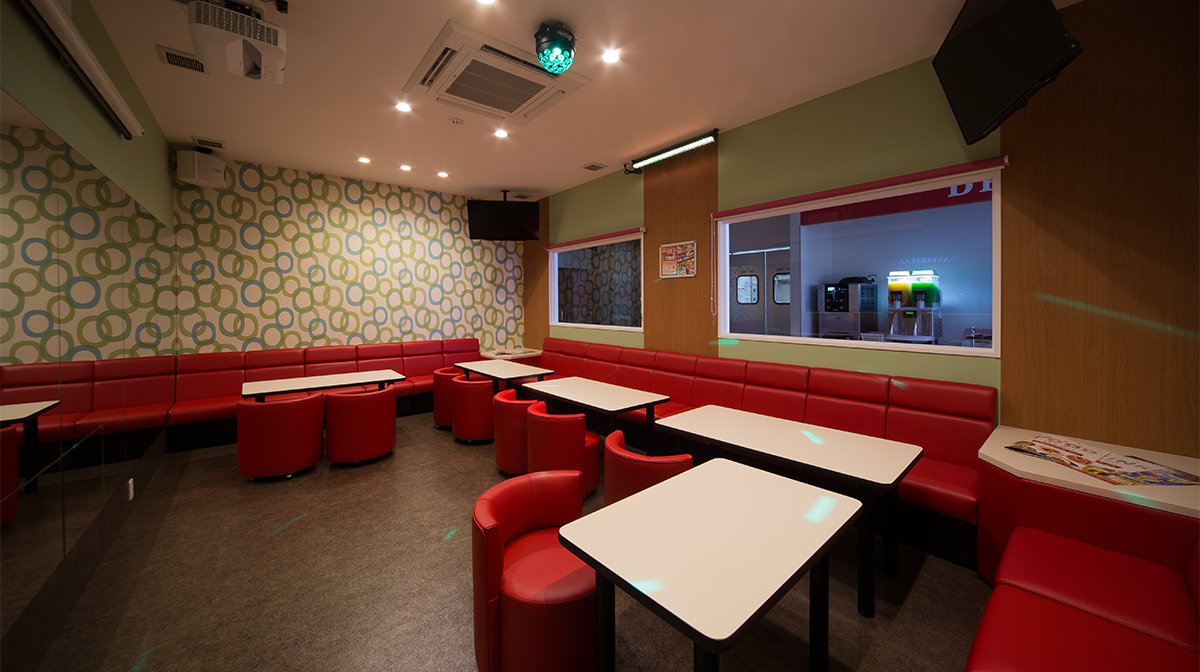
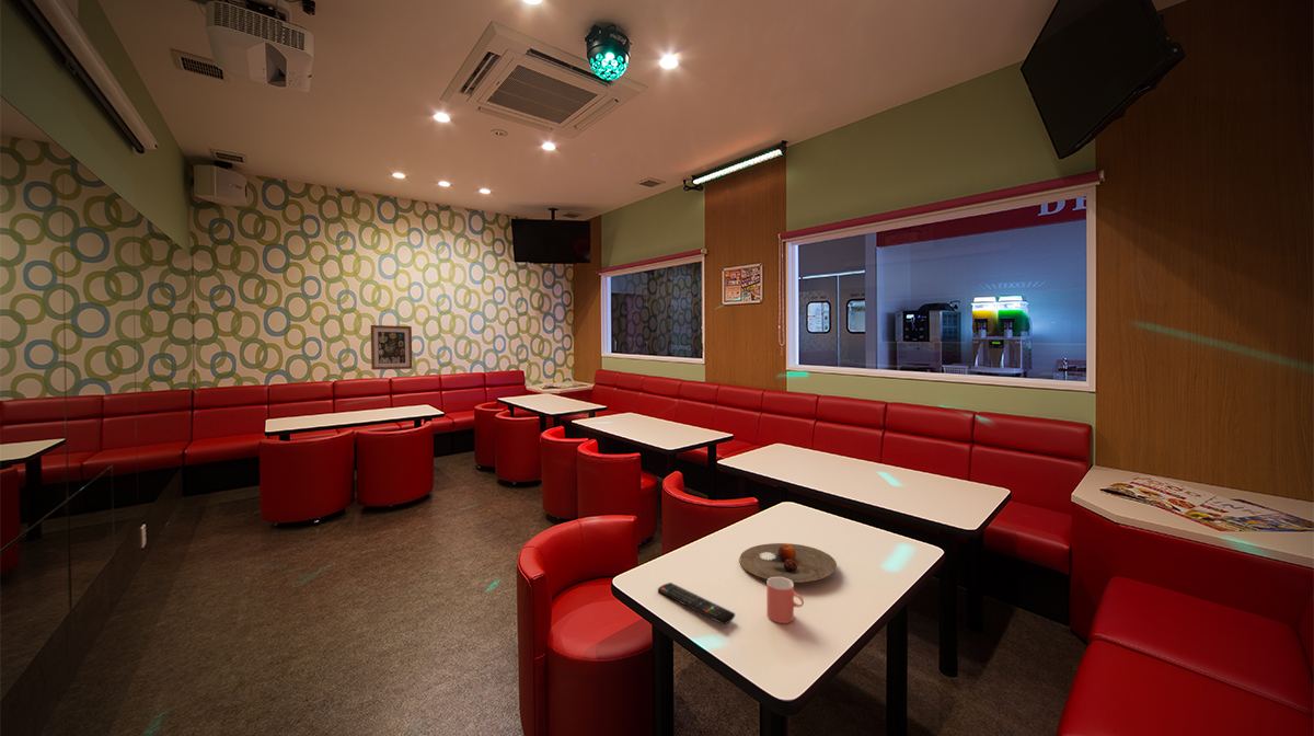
+ wall art (391, 347)
+ cup (785, 601)
+ remote control (693, 602)
+ plate (786, 556)
